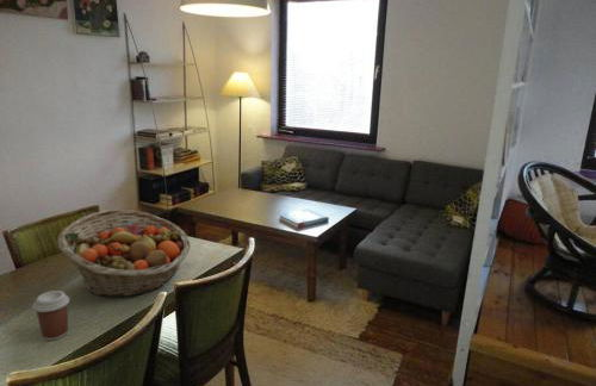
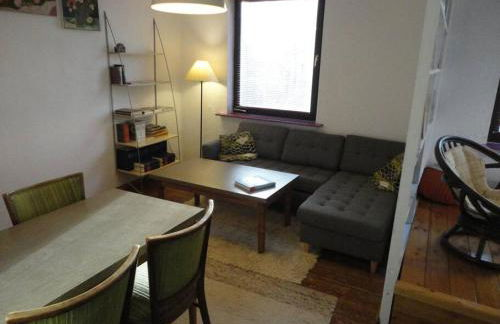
- coffee cup (52, 315)
- fruit basket (129, 249)
